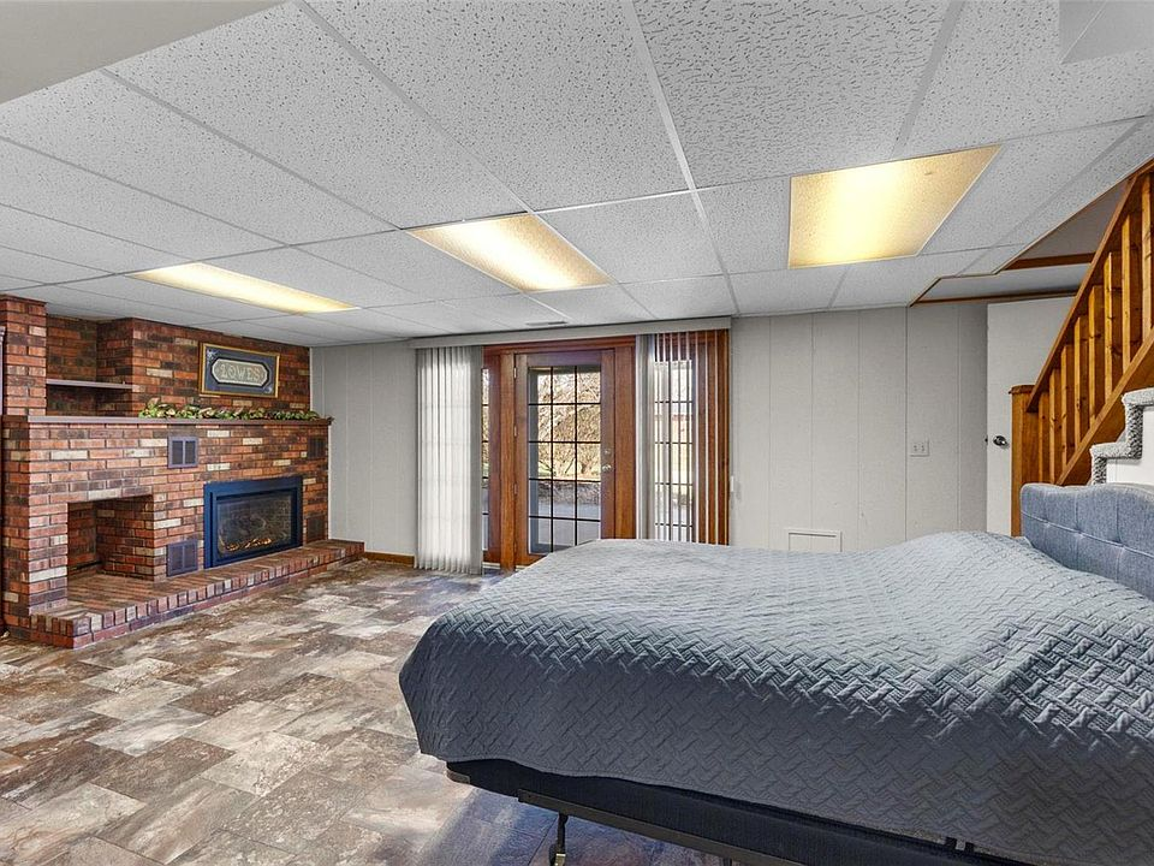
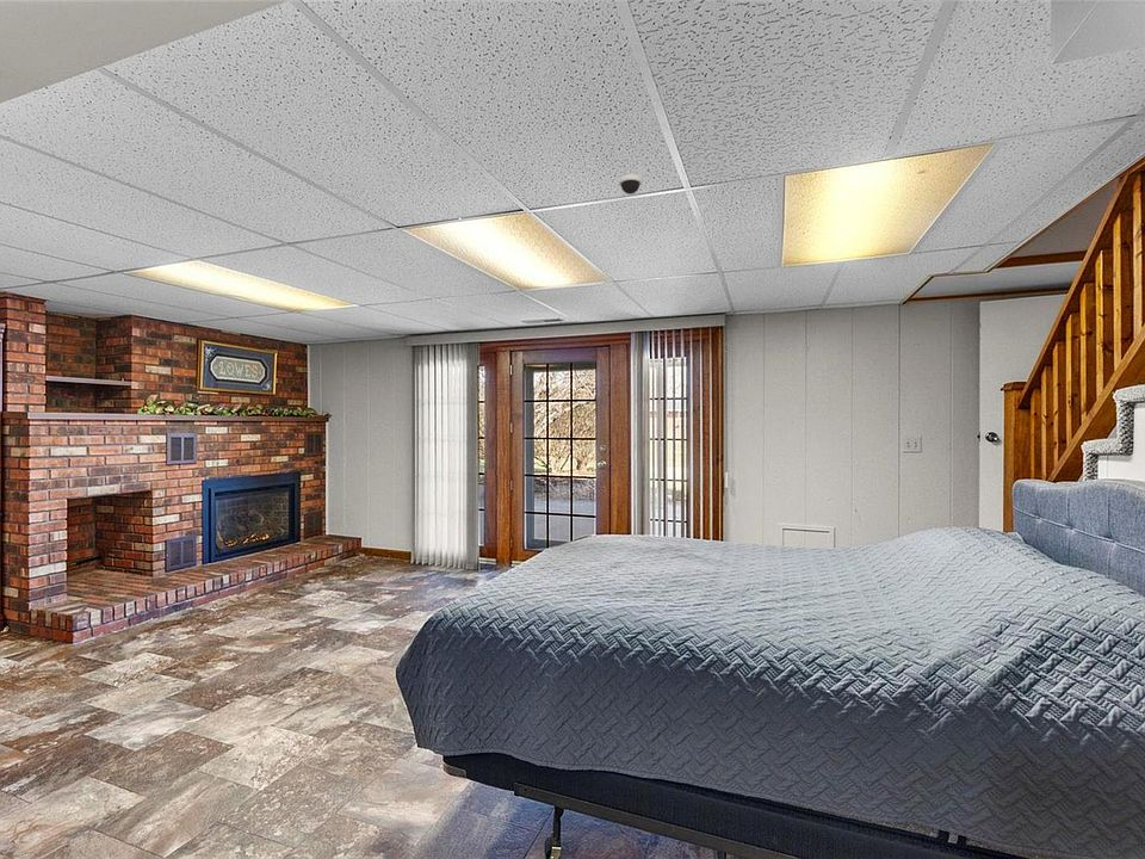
+ dome security camera (630, 186)
